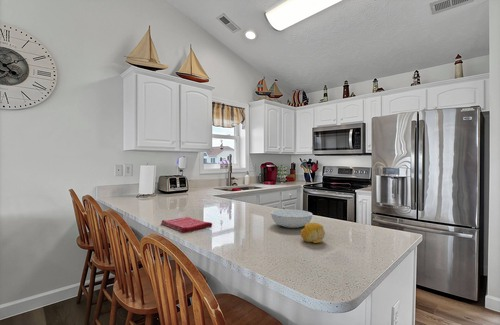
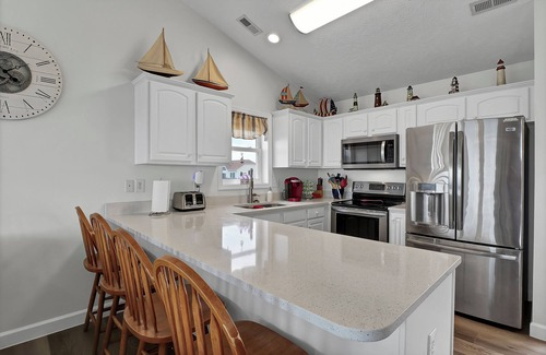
- dish towel (186, 223)
- serving bowl (291, 219)
- fruit (312, 232)
